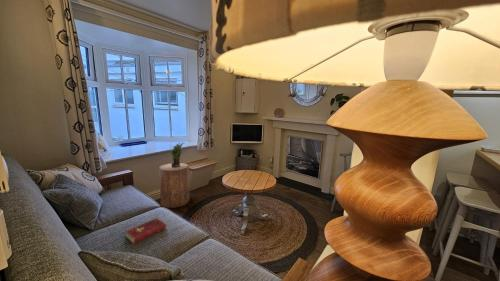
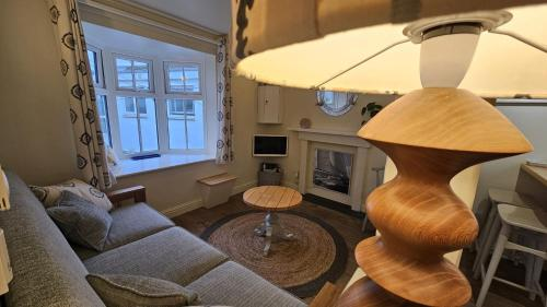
- potted plant (177, 154)
- hardcover book (146, 229)
- stool (174, 184)
